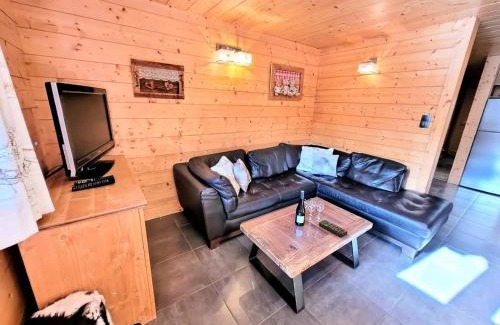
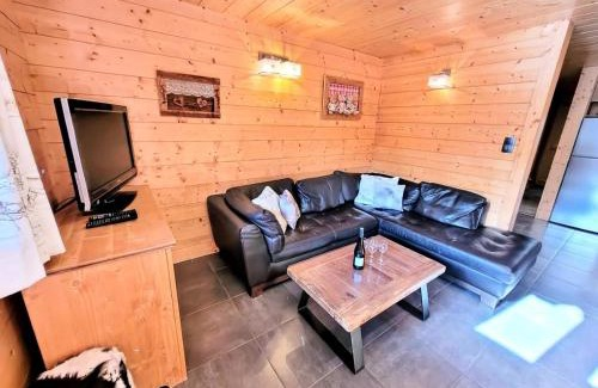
- remote control (332, 227)
